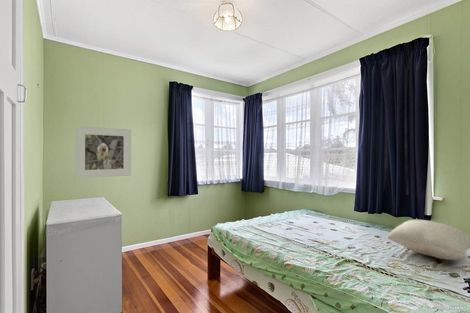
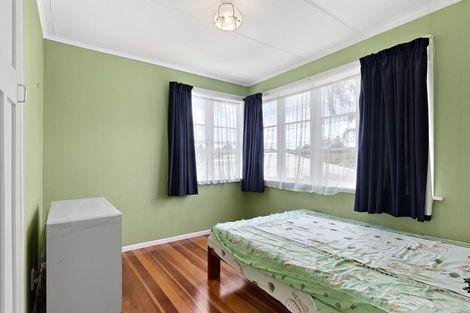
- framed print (105, 152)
- pillow (430, 237)
